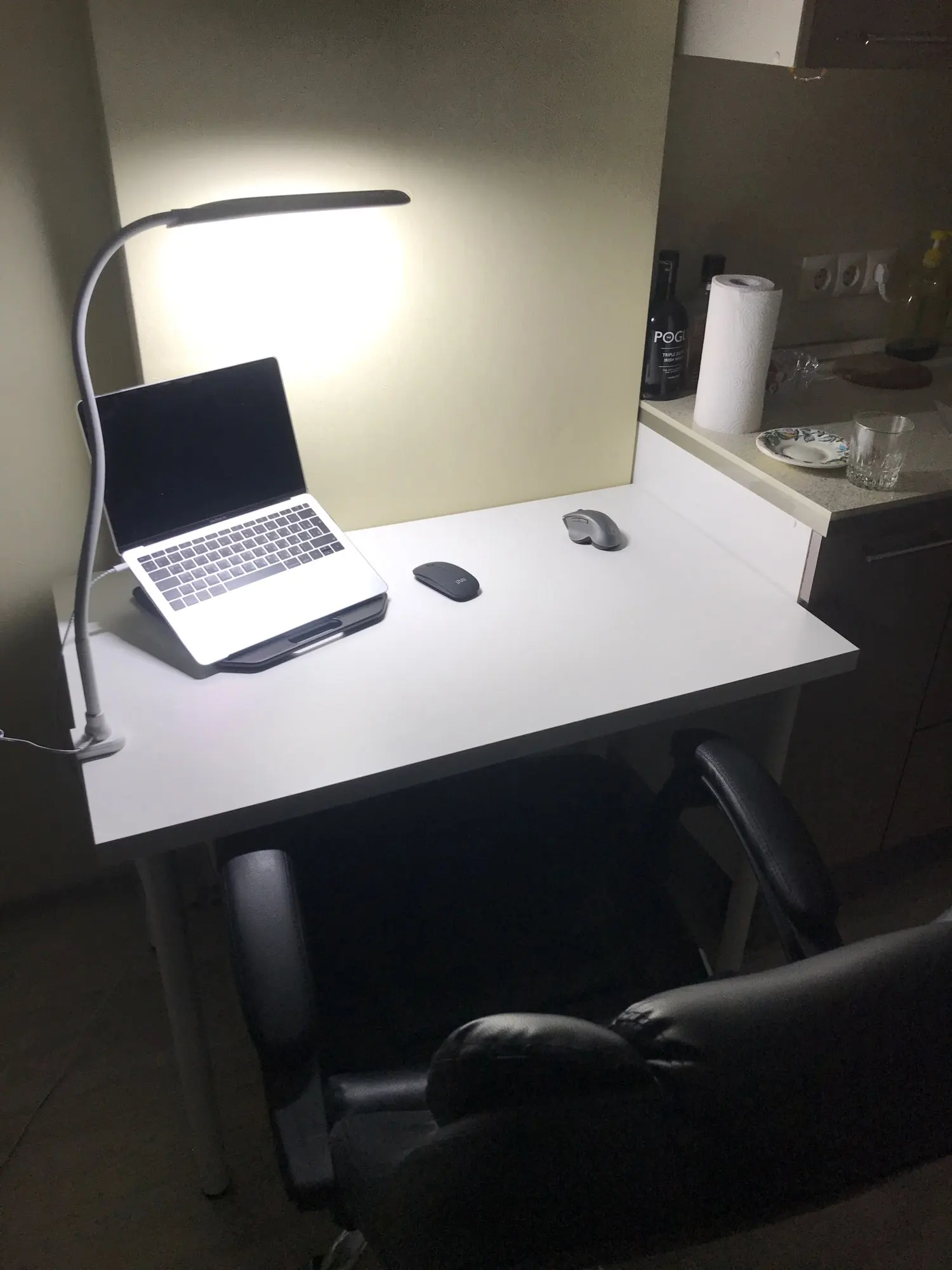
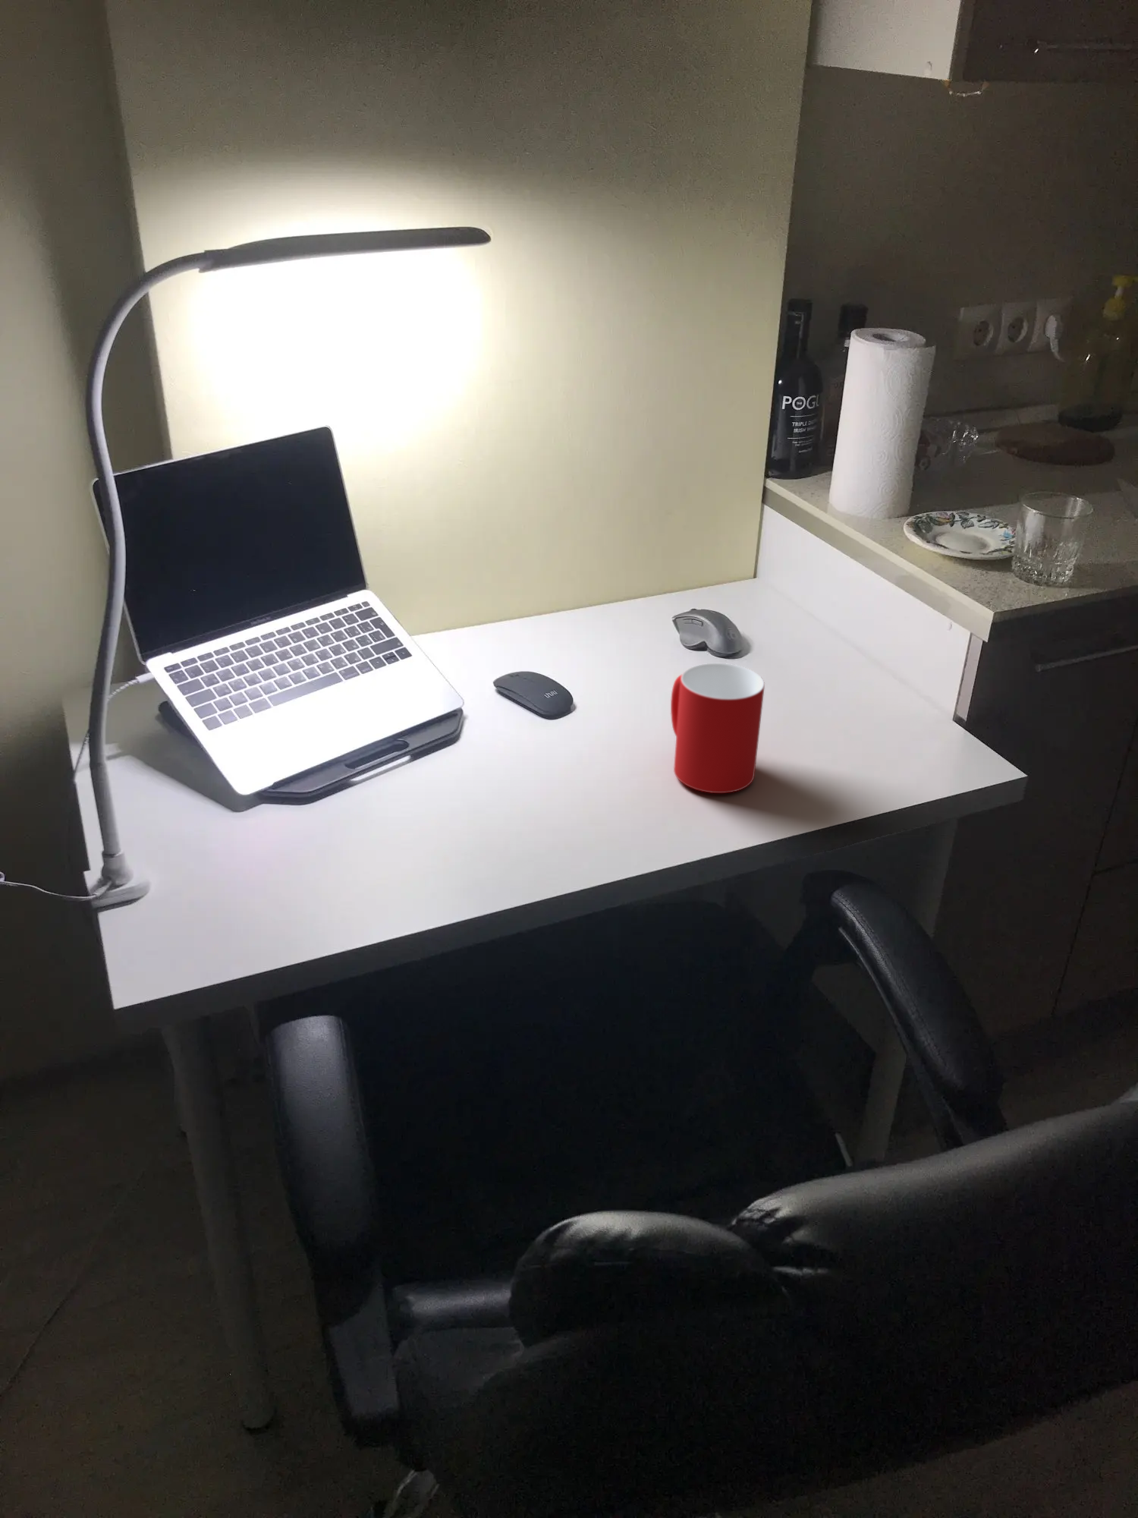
+ cup (708, 721)
